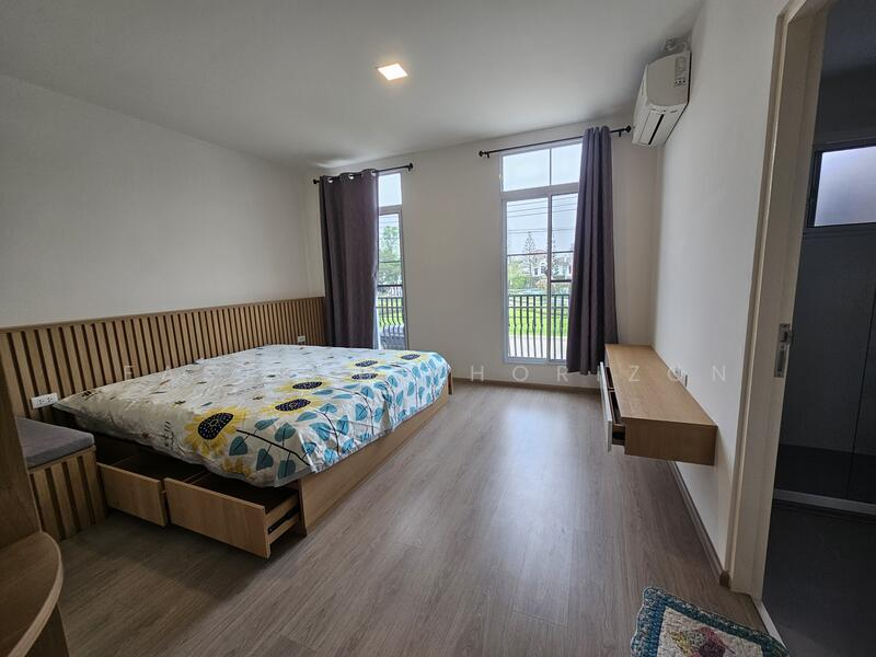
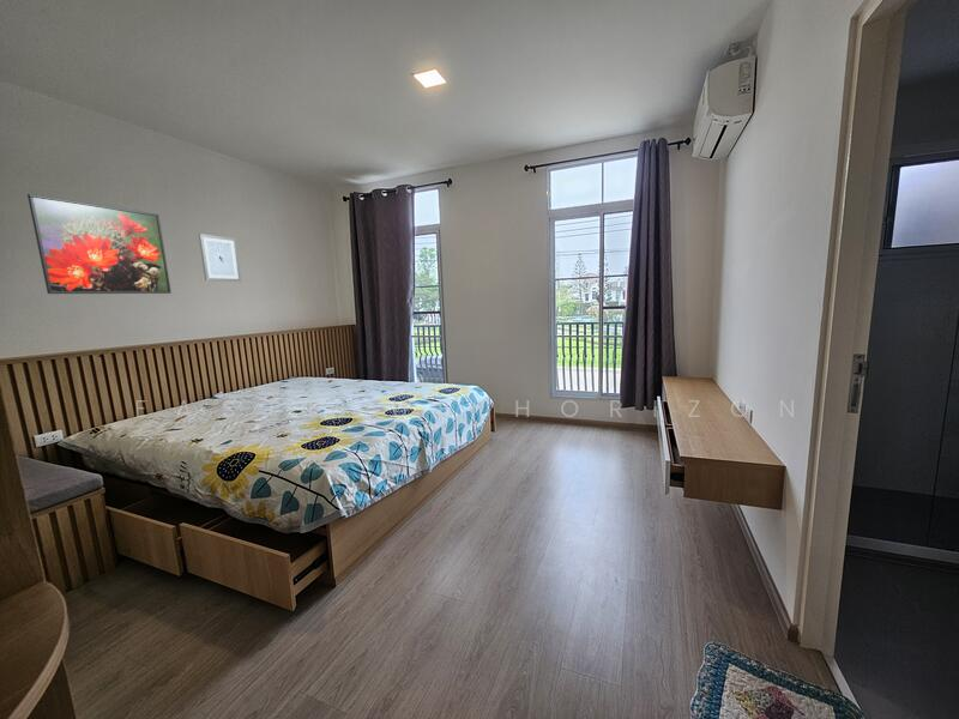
+ wall art (221, 259)
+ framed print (108, 249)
